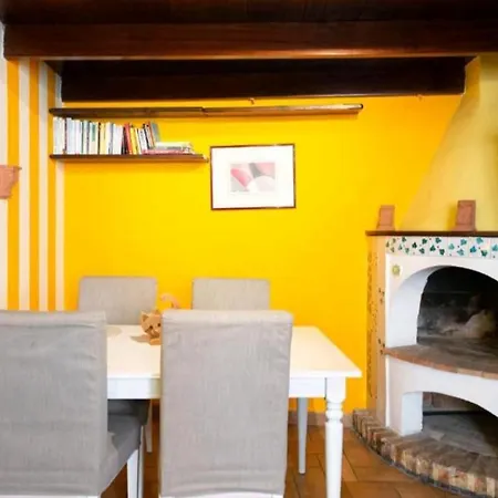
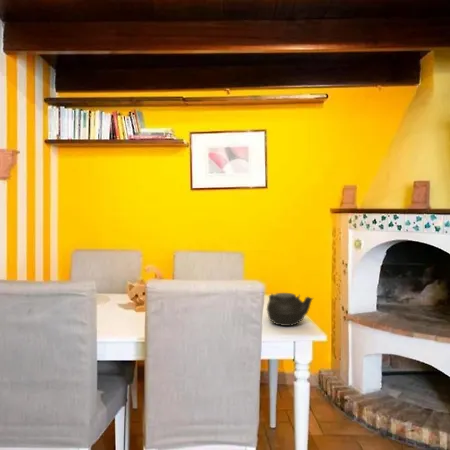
+ teapot (289, 309)
